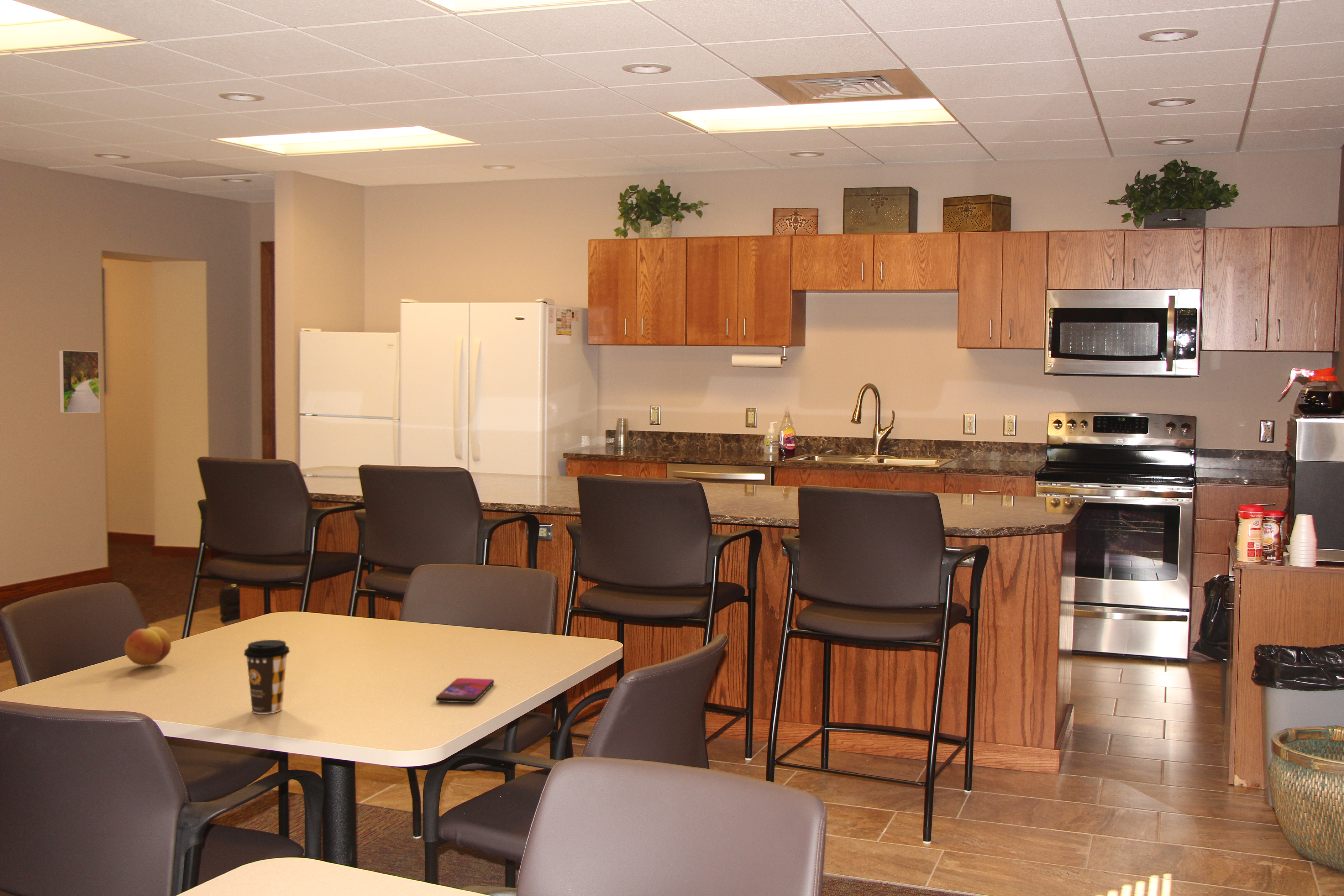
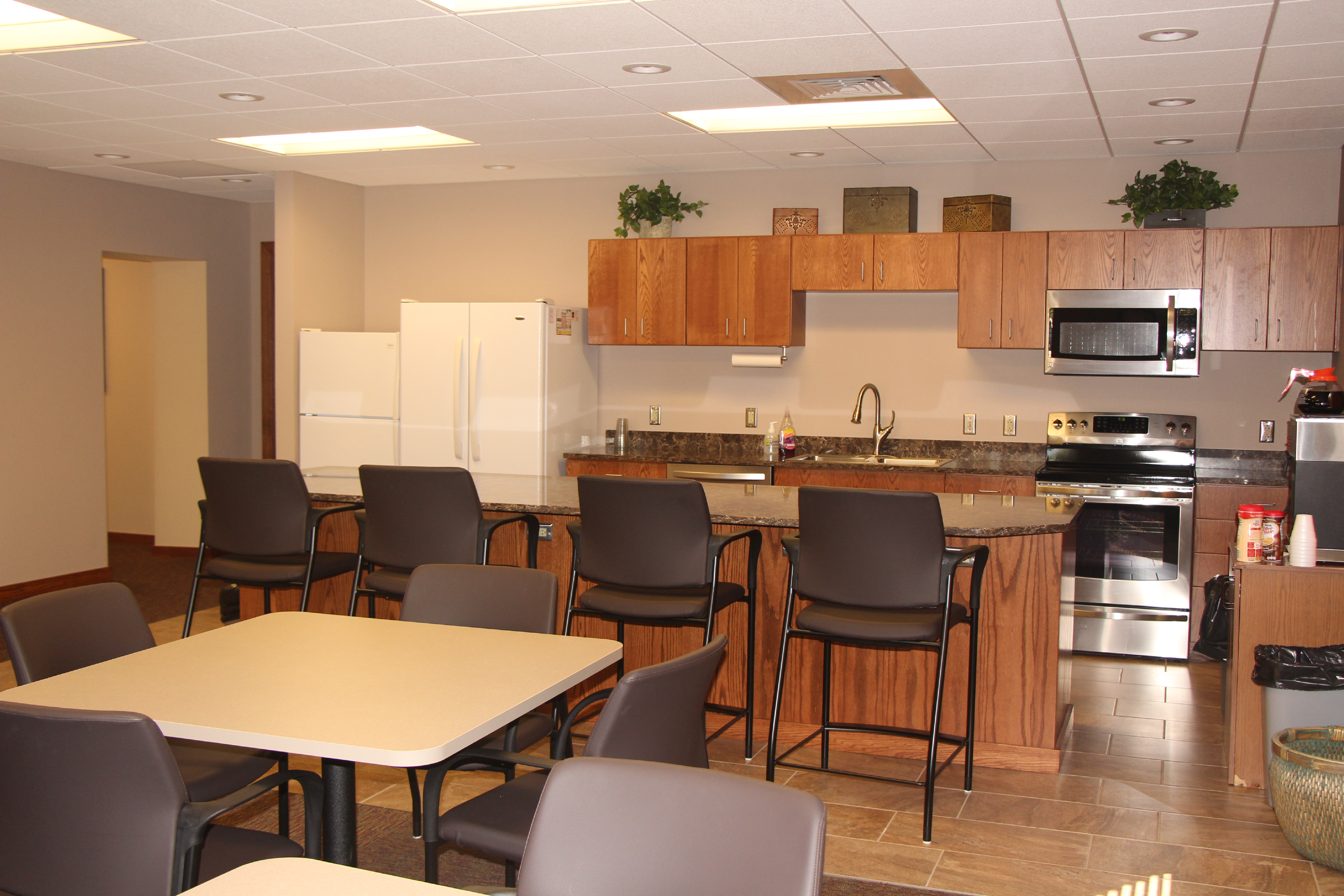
- fruit (148, 647)
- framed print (79, 382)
- smartphone (466, 690)
- coffee cup (267, 677)
